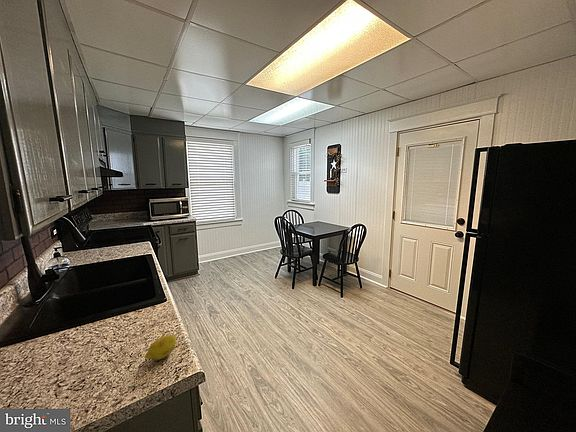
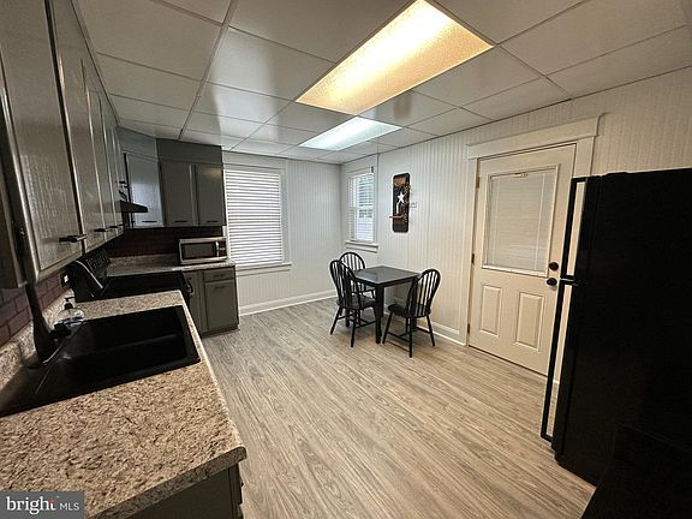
- fruit (161, 347)
